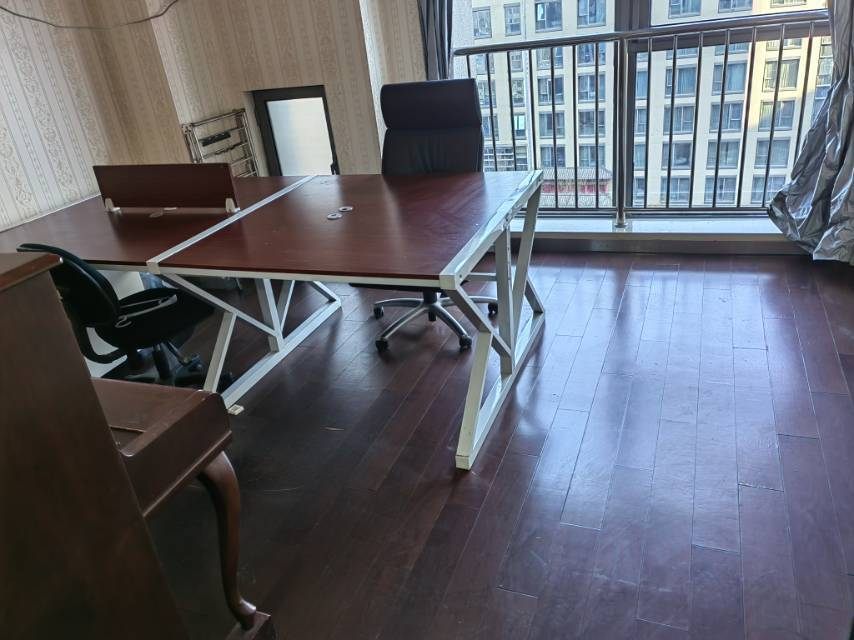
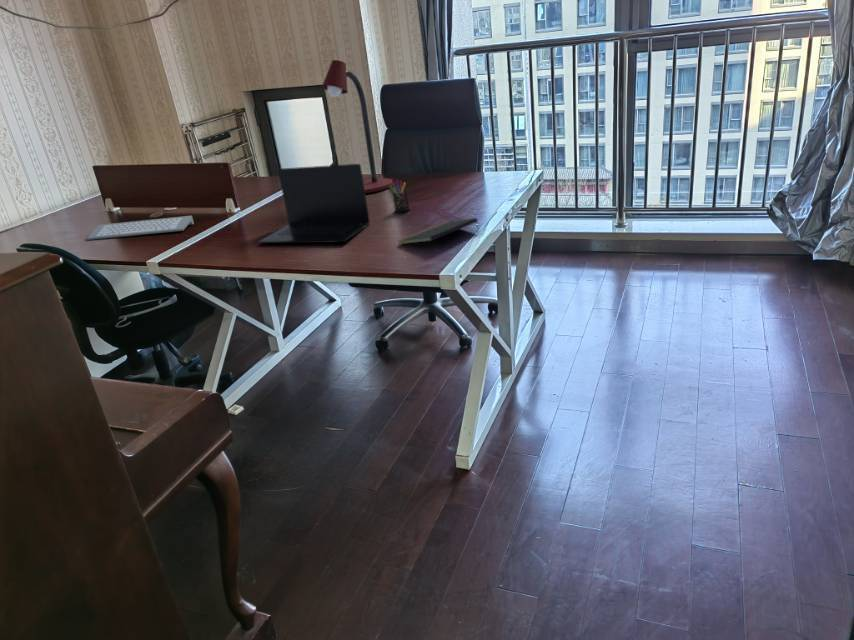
+ laptop (309, 204)
+ pen holder (398, 194)
+ notepad (437, 231)
+ desk lamp (363, 123)
+ computer keyboard (140, 227)
